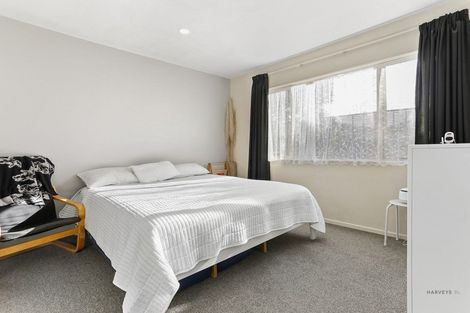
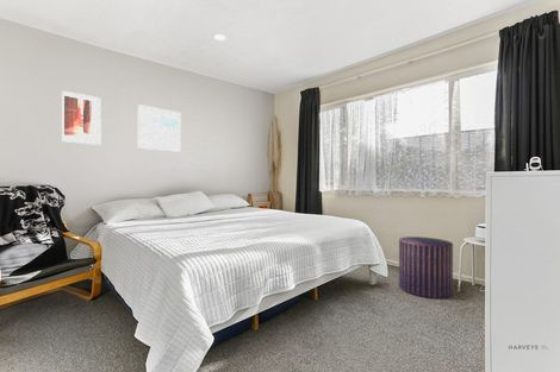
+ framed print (160, 128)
+ wall art (81, 118)
+ pouf (424, 264)
